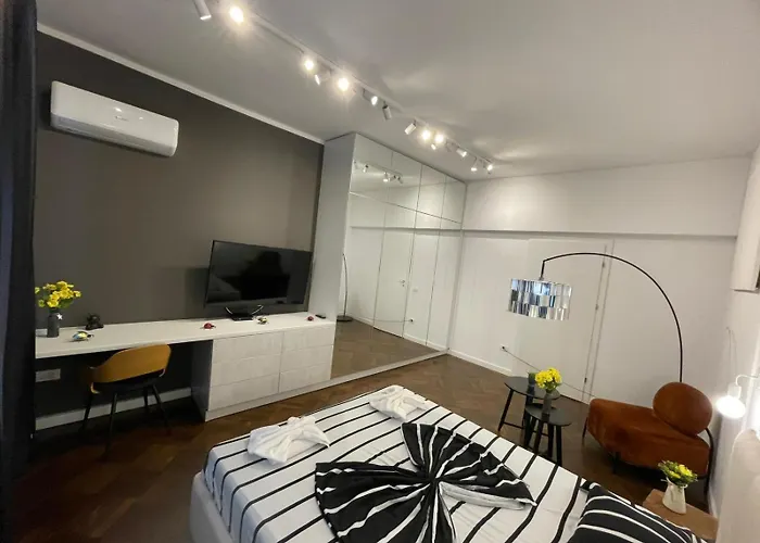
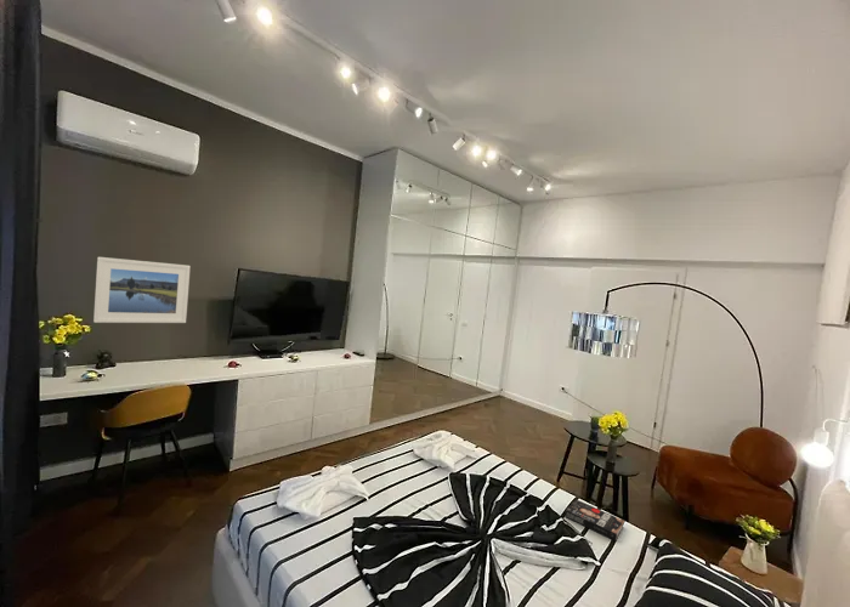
+ book (594, 518)
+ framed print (144, 291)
